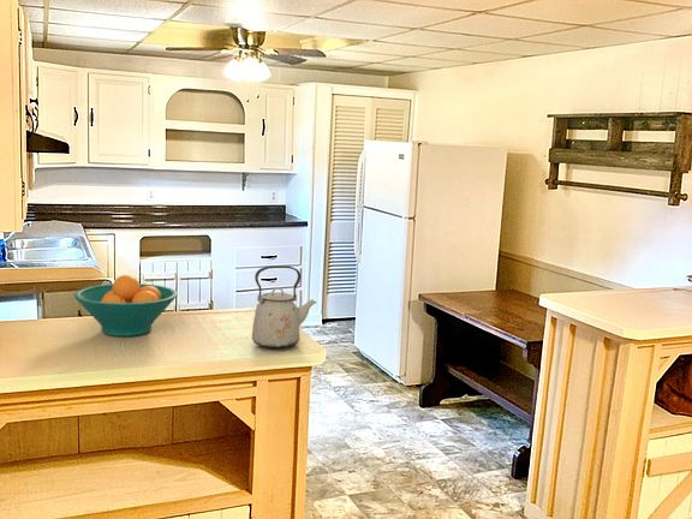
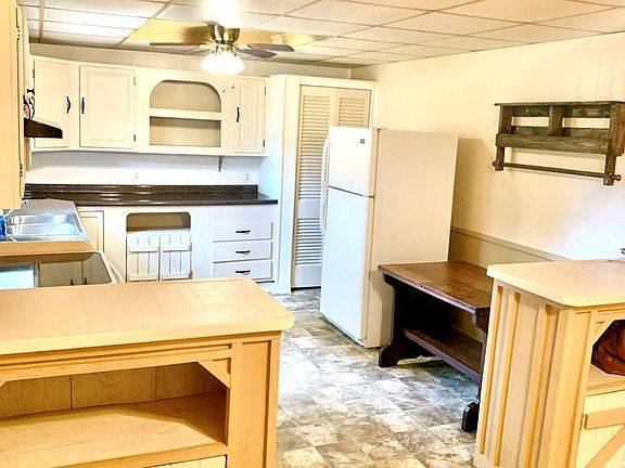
- fruit bowl (126, 303)
- kettle (285, 305)
